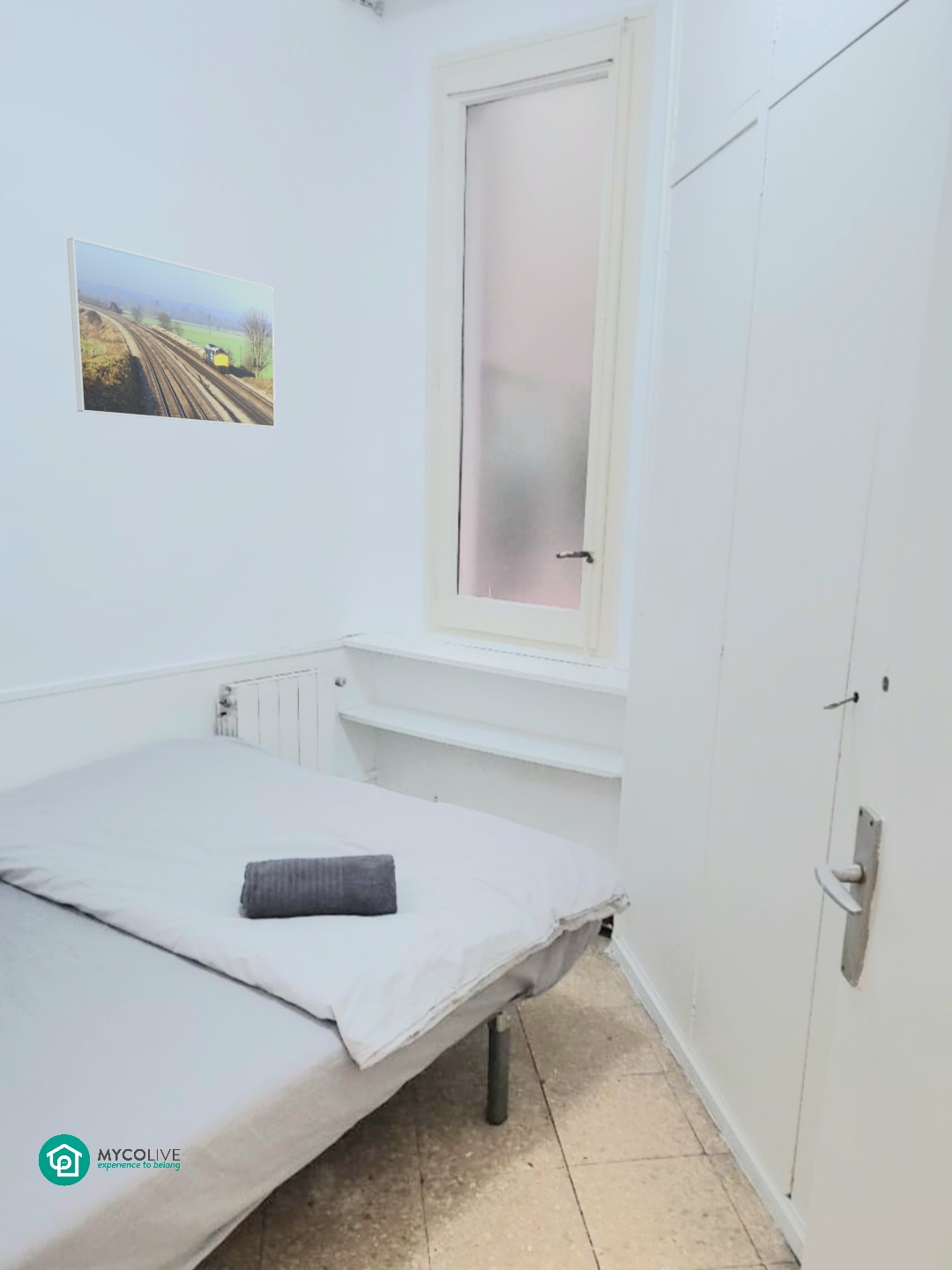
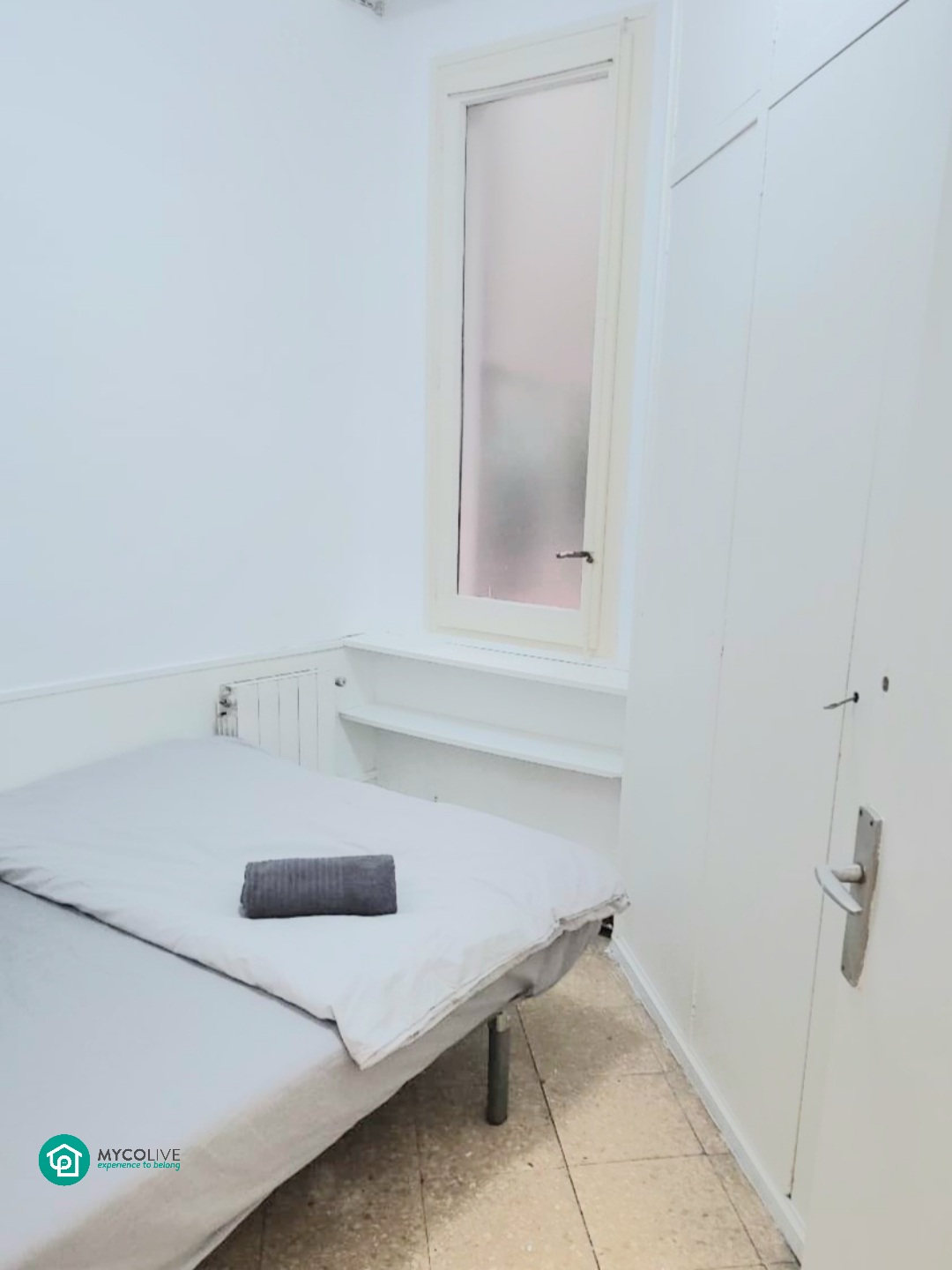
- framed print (182, 344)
